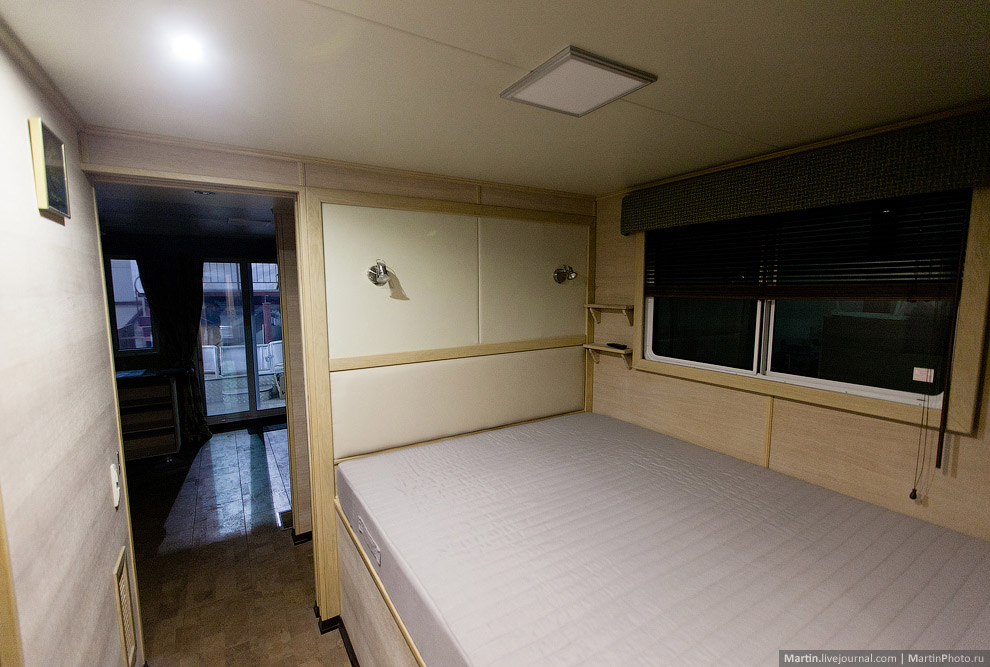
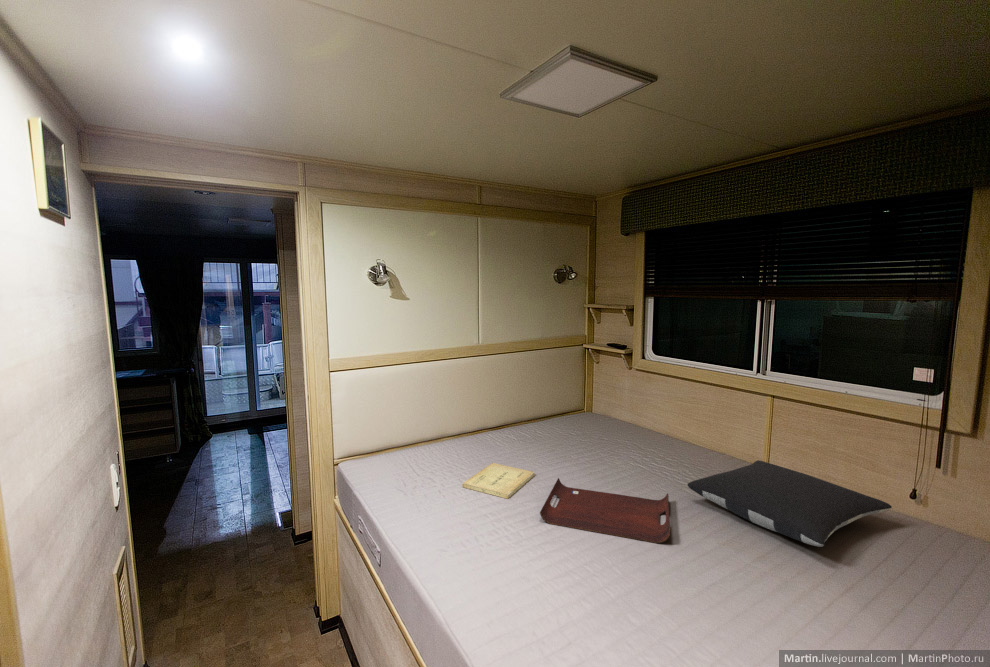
+ serving tray (606, 507)
+ pillow (783, 495)
+ book (499, 479)
